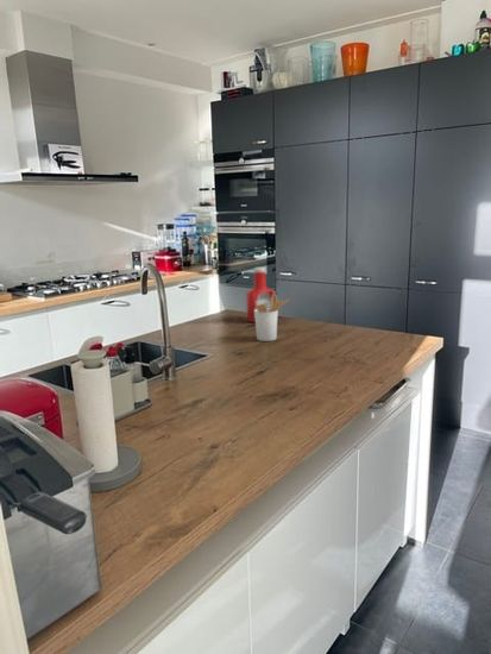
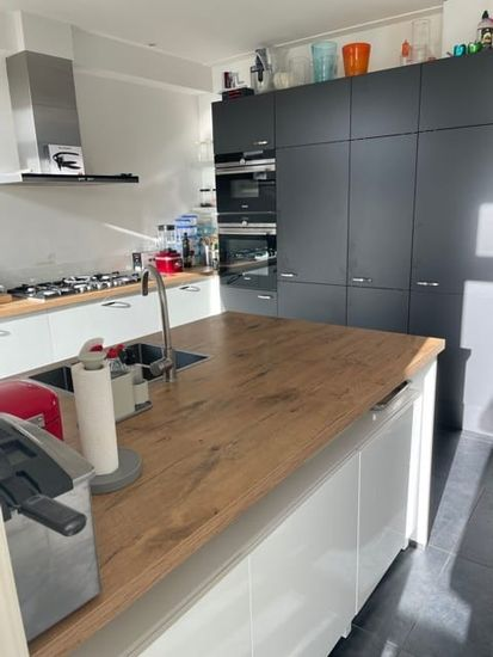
- utensil holder (271, 317)
- soap bottle (259, 294)
